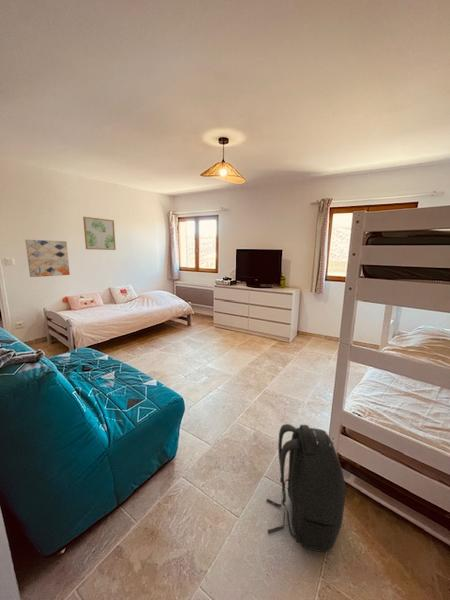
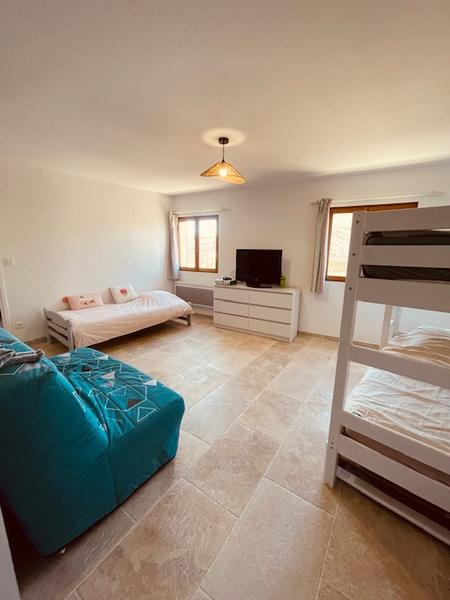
- wall art (100, 234)
- wall art (48, 258)
- backpack (304, 476)
